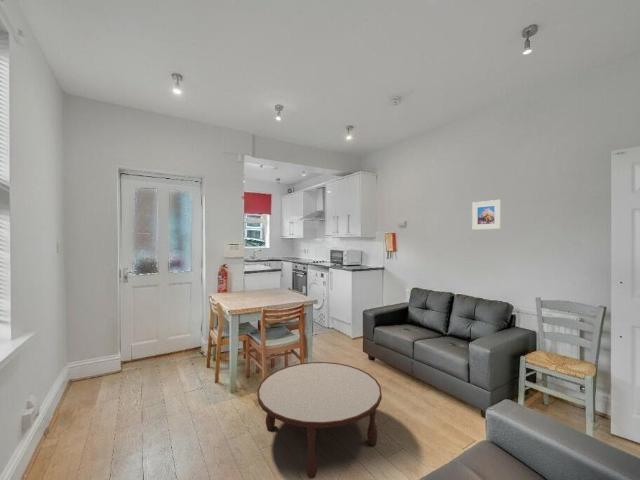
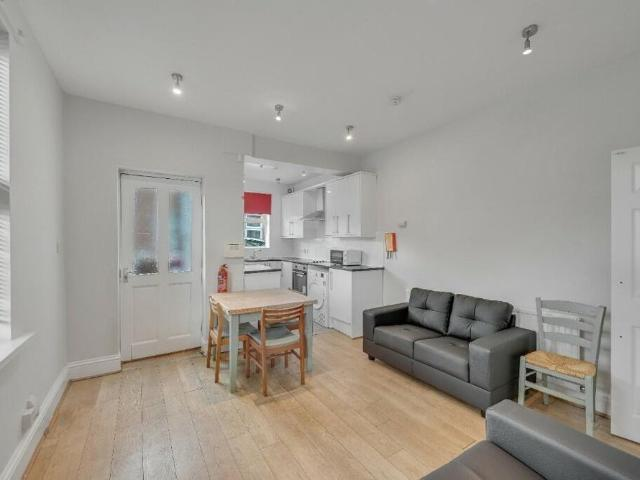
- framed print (486, 215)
- coffee table (319, 410)
